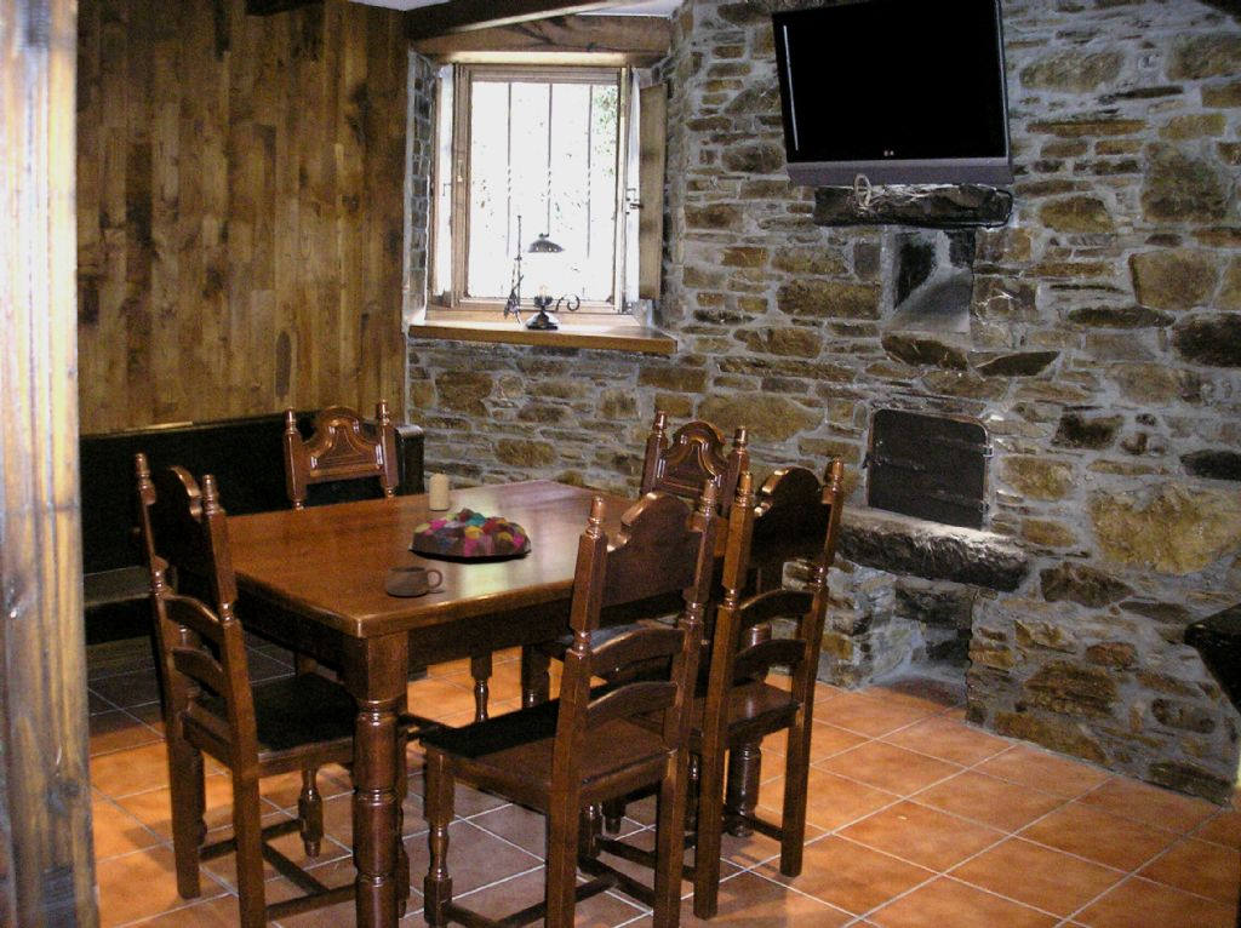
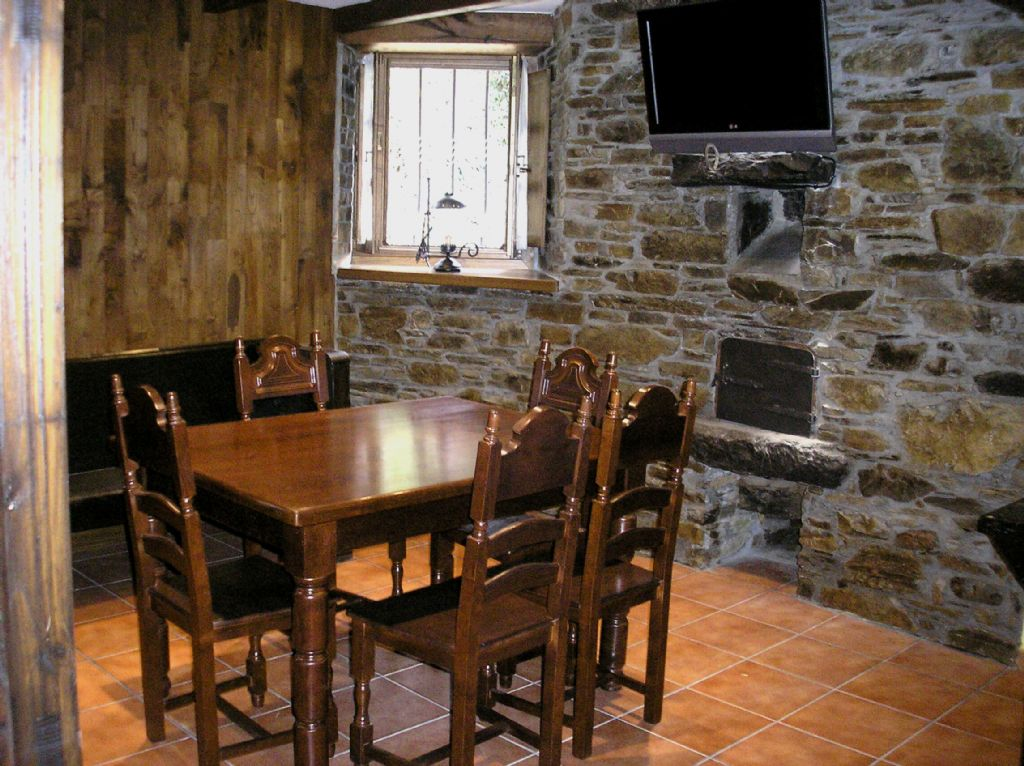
- cup (413, 580)
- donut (469, 531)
- candle (439, 491)
